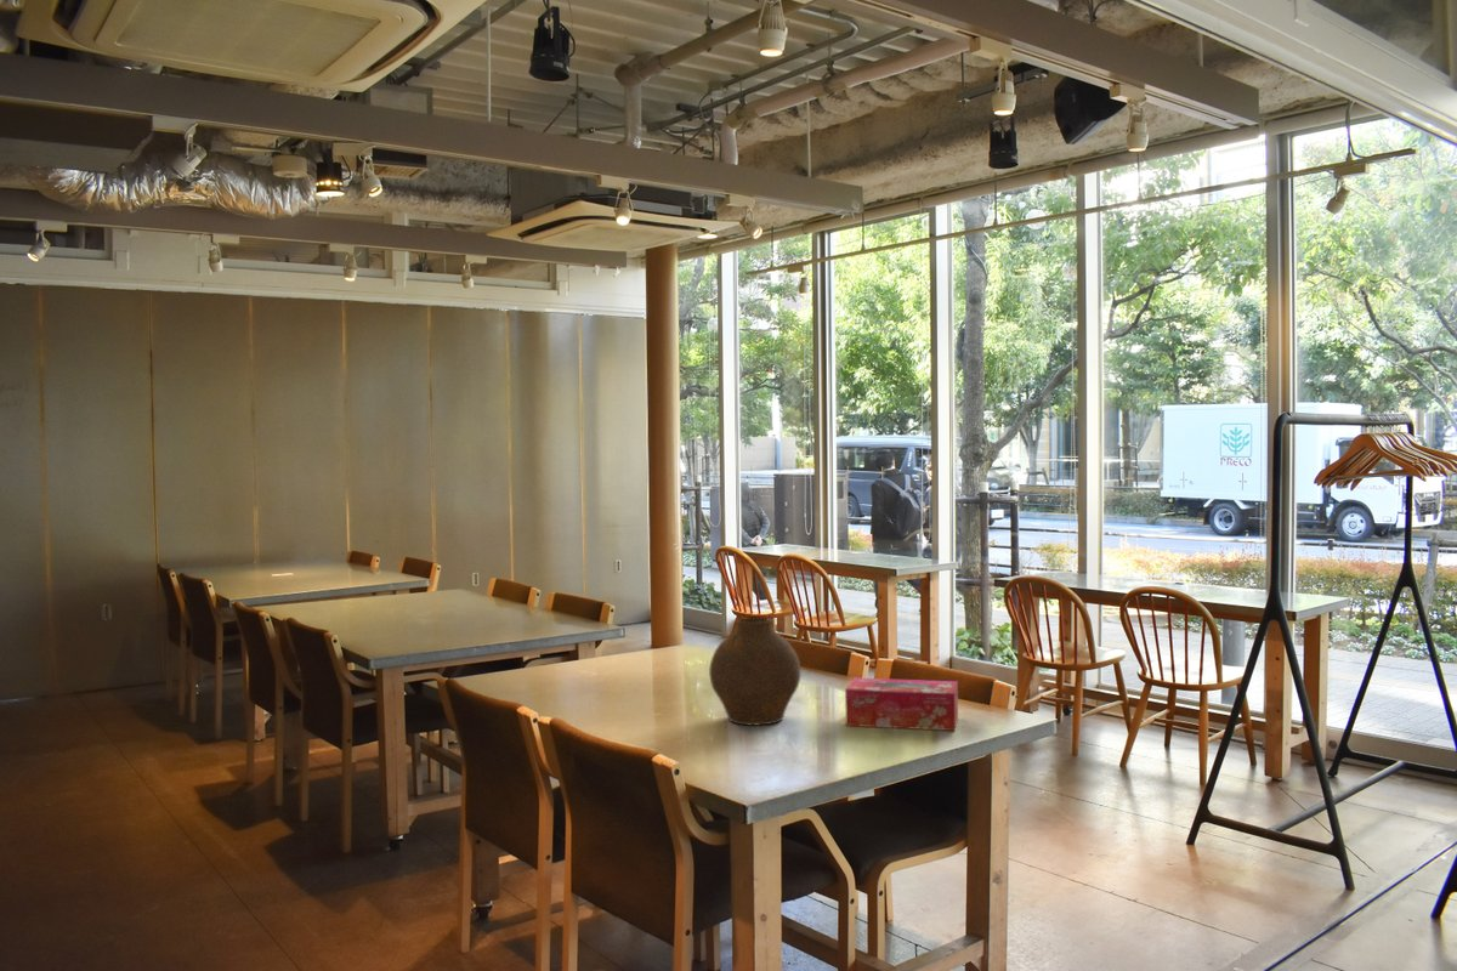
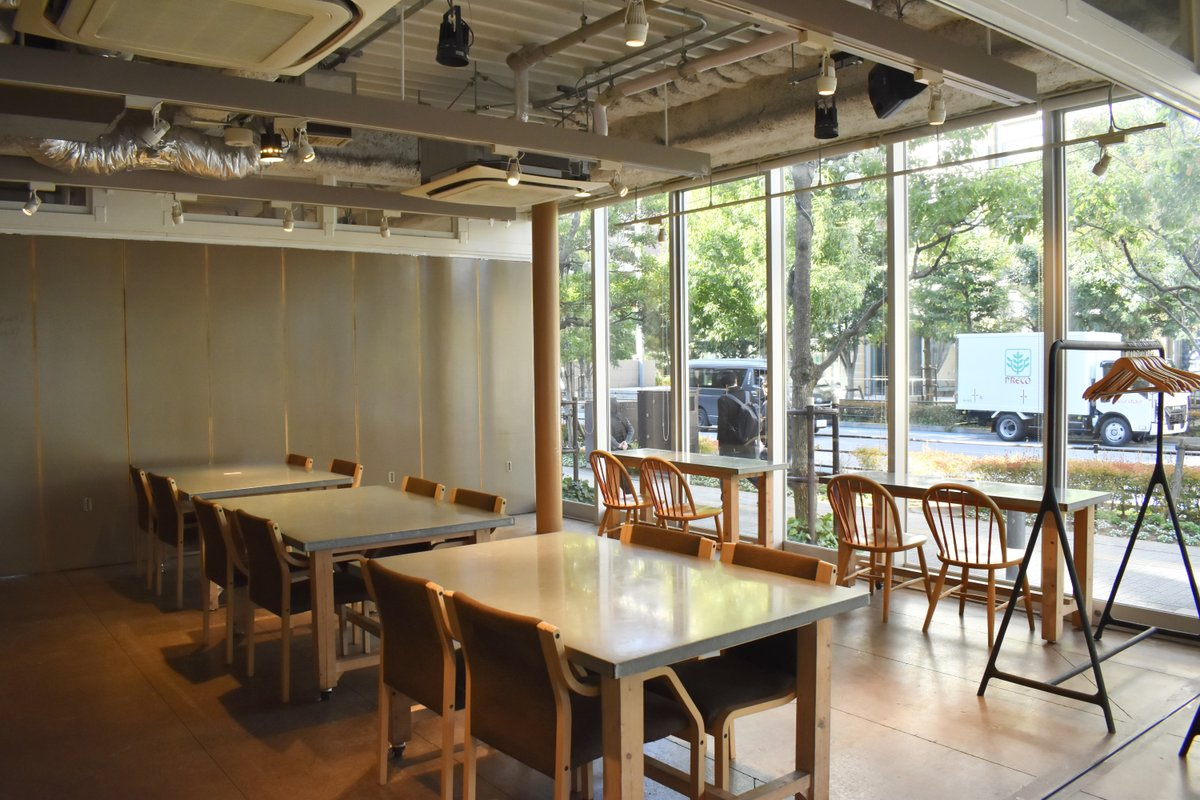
- tissue box (902, 703)
- vase (754, 669)
